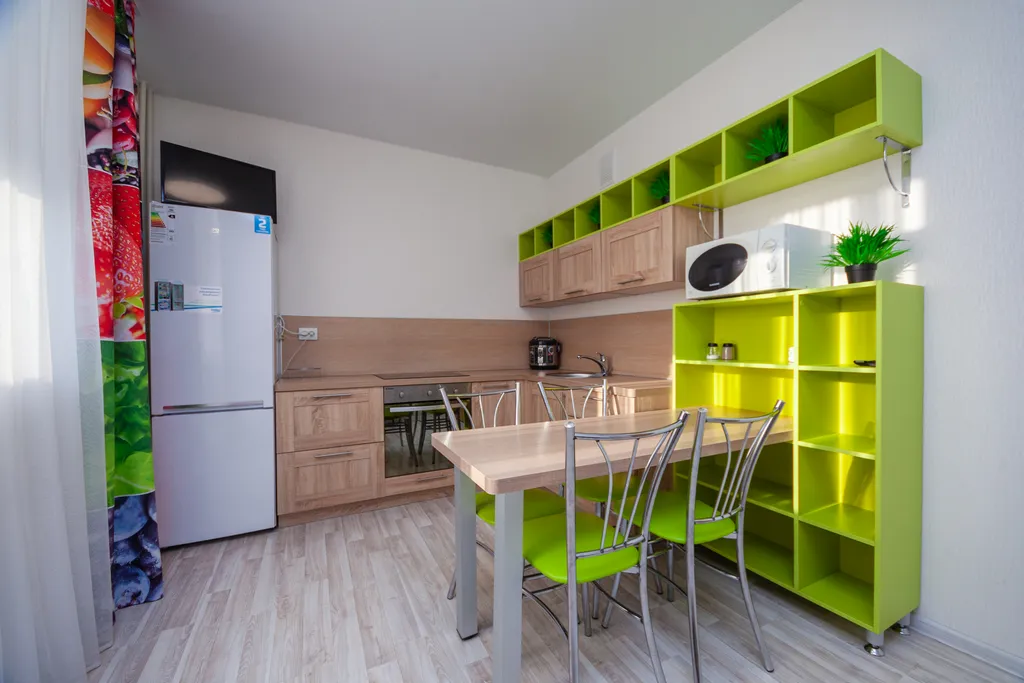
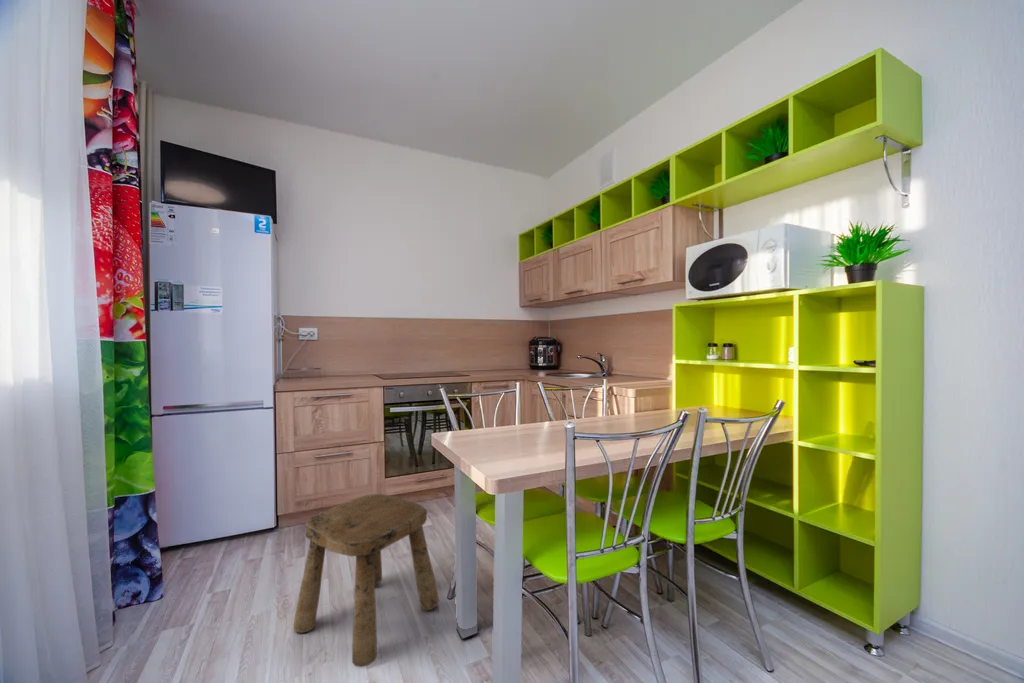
+ stool (368, 565)
